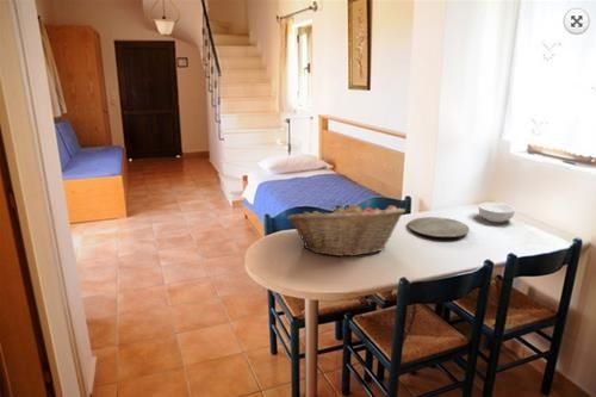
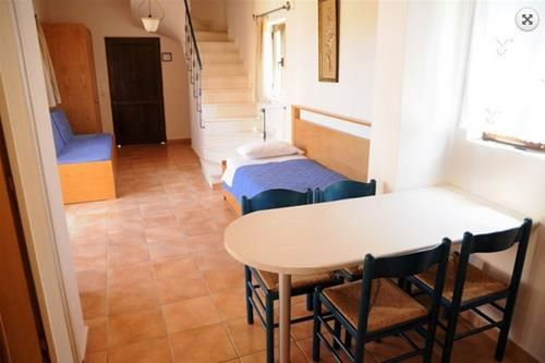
- cereal bowl (496, 213)
- fruit basket (344, 223)
- plate (437, 227)
